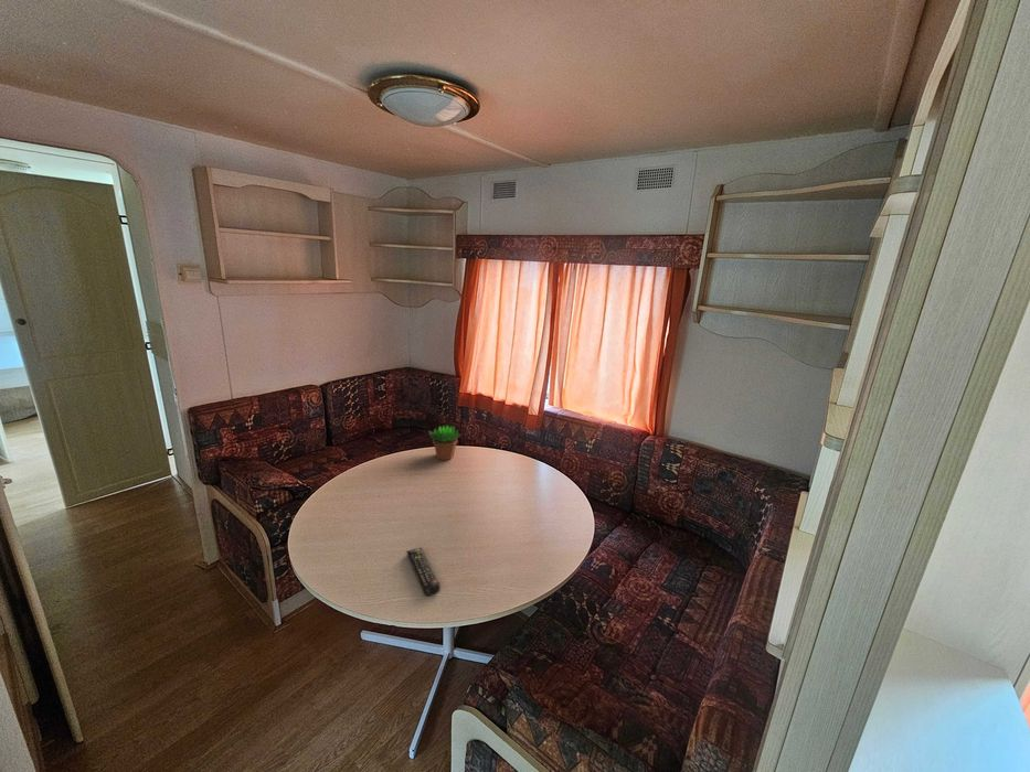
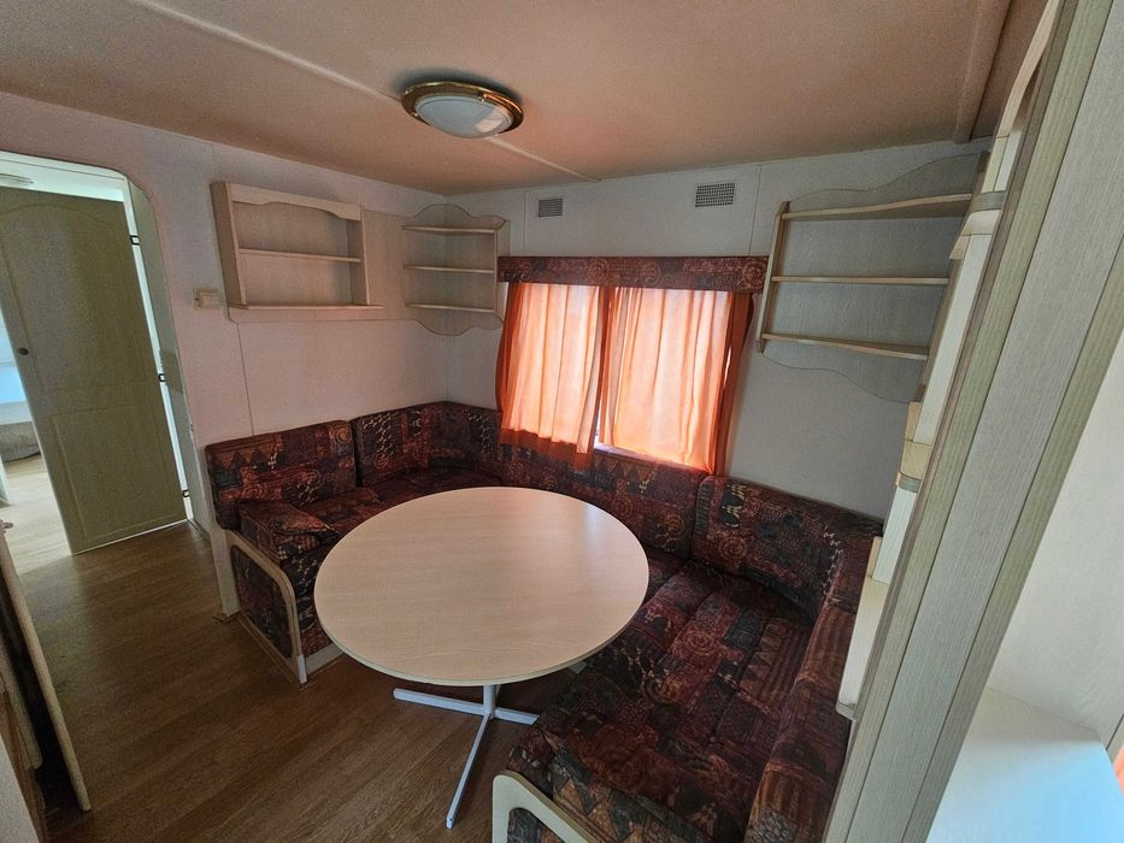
- remote control (422, 568)
- succulent plant (444, 441)
